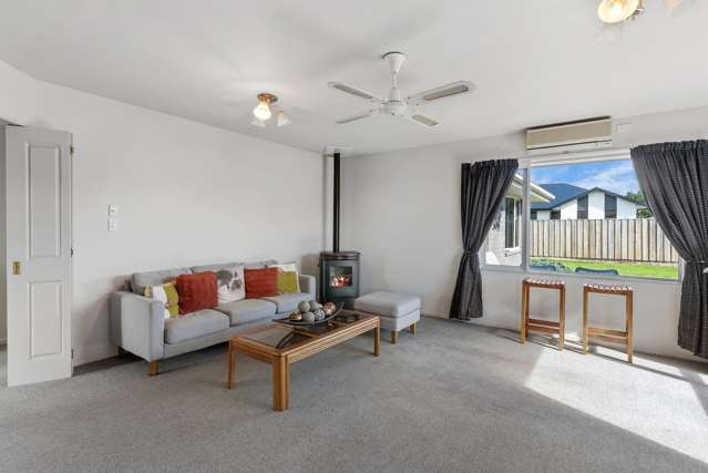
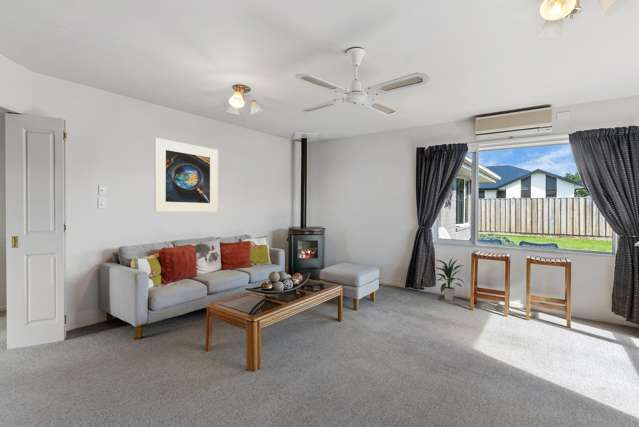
+ indoor plant (447, 277)
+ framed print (188, 178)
